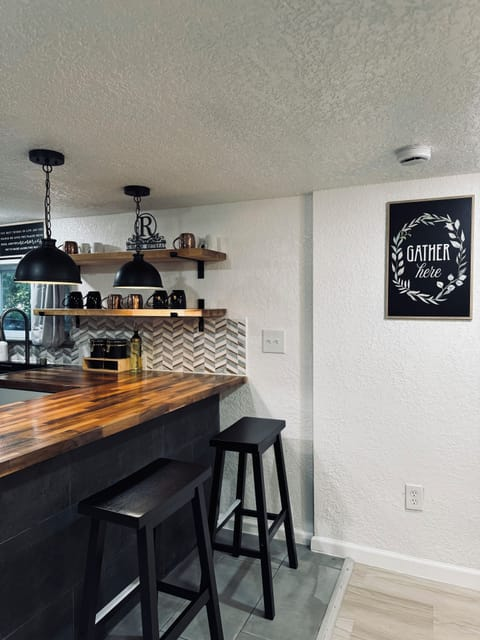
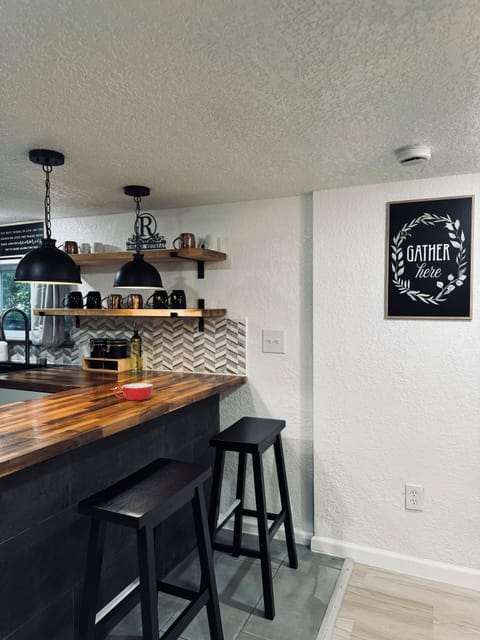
+ bowl (133, 392)
